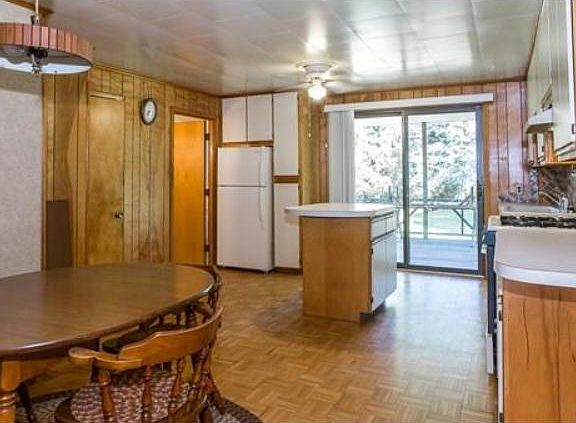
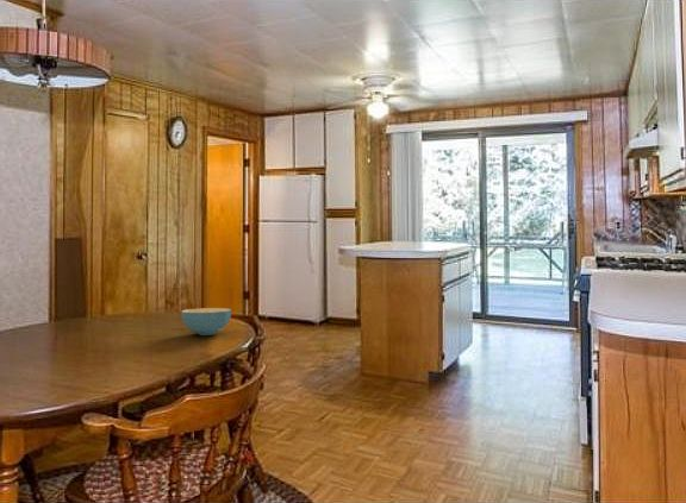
+ cereal bowl (206, 322)
